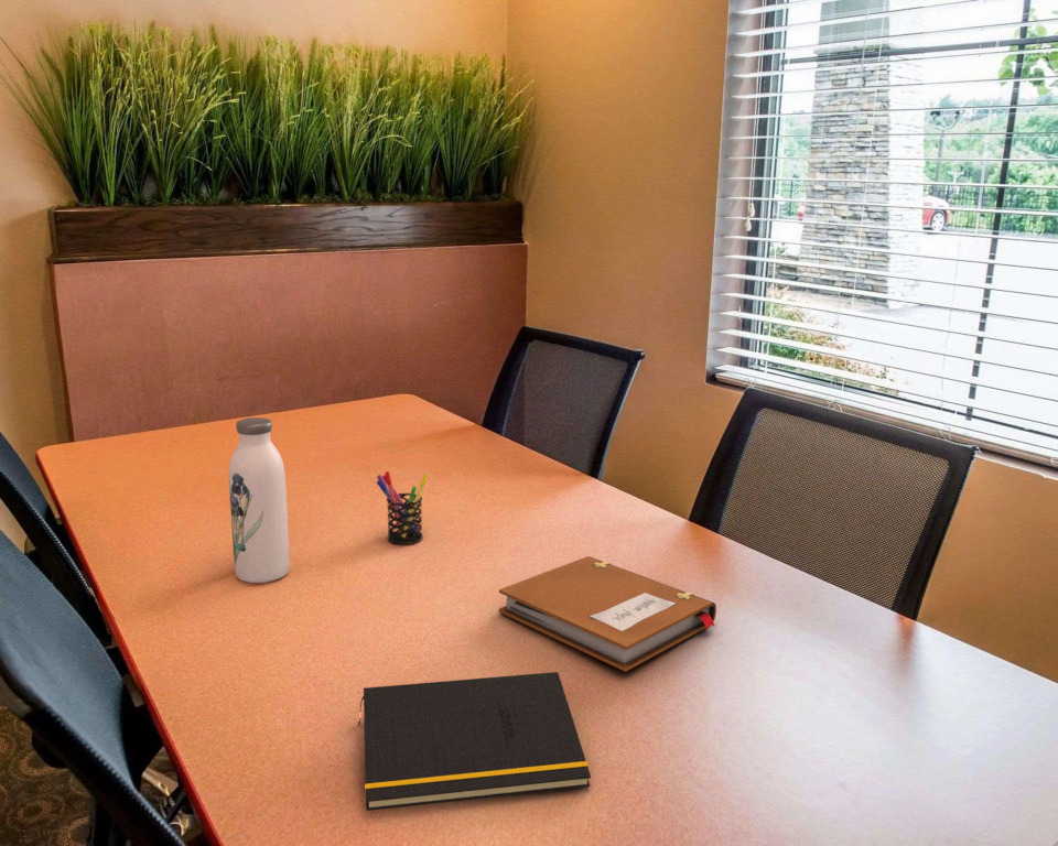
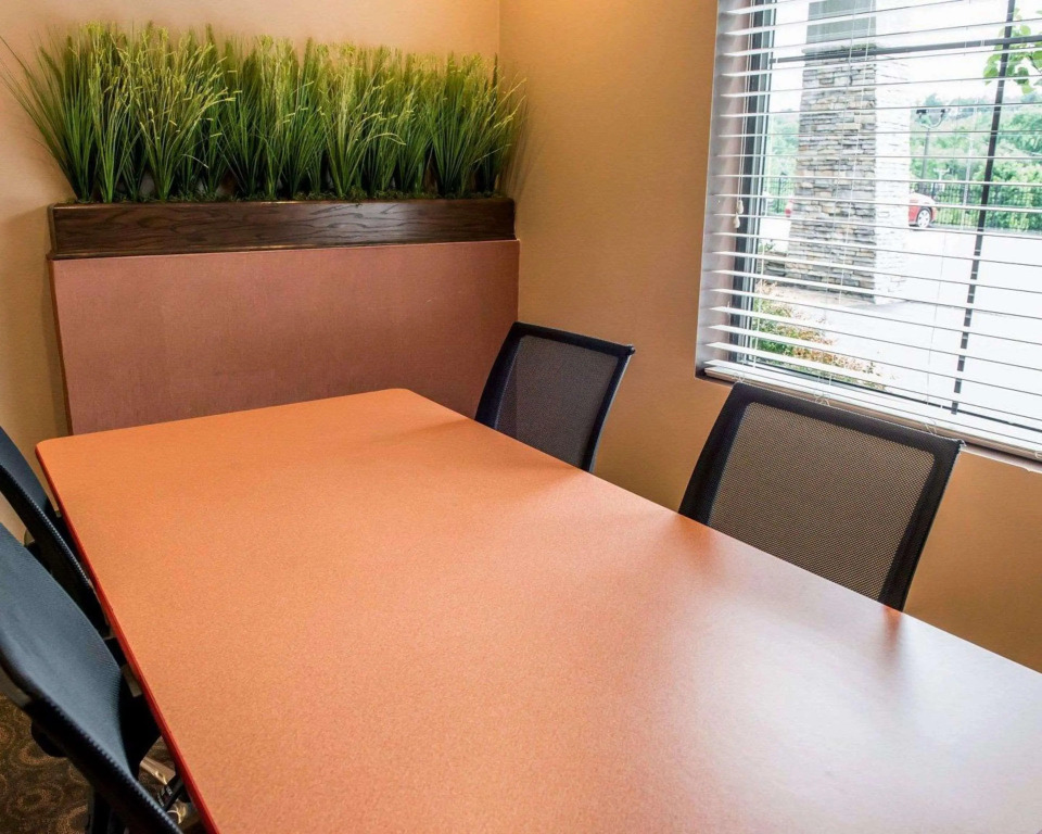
- water bottle (258, 498)
- pen holder (403, 505)
- notebook (609, 607)
- notepad (471, 734)
